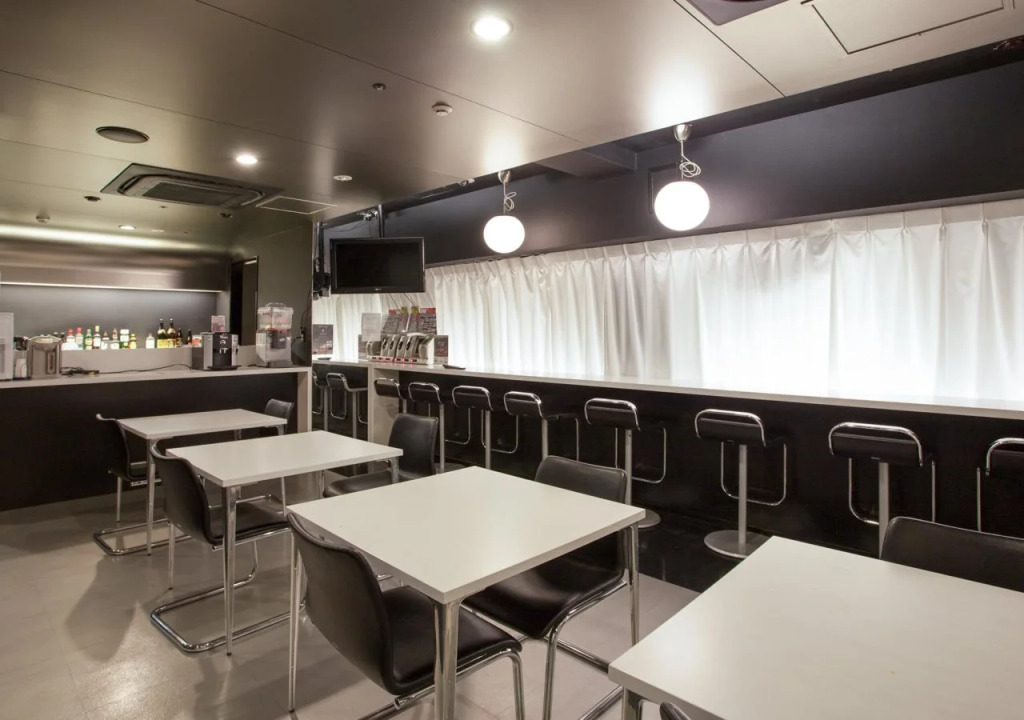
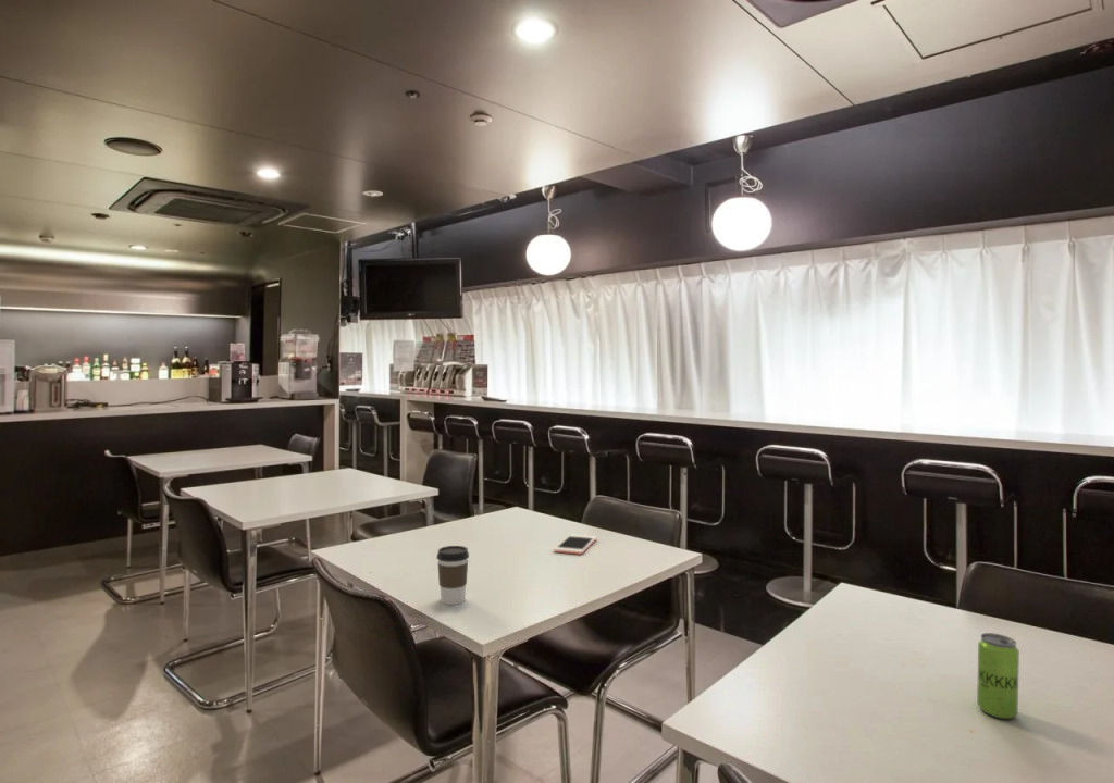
+ coffee cup (453, 574)
+ beverage can (998, 675)
+ cell phone (575, 544)
